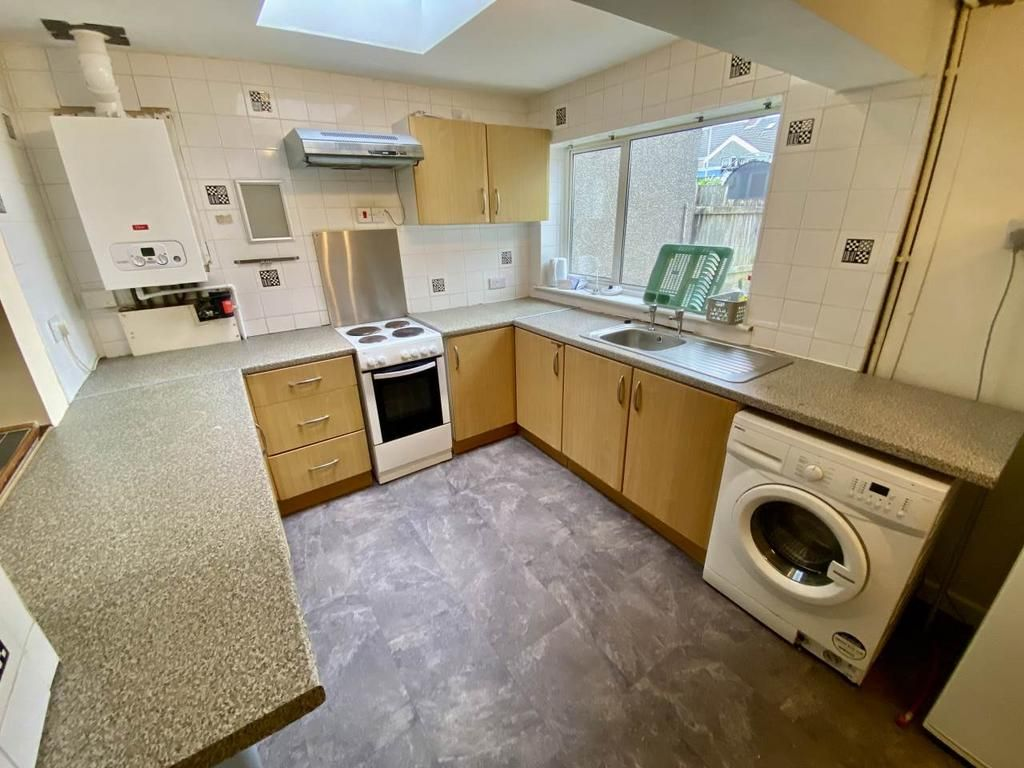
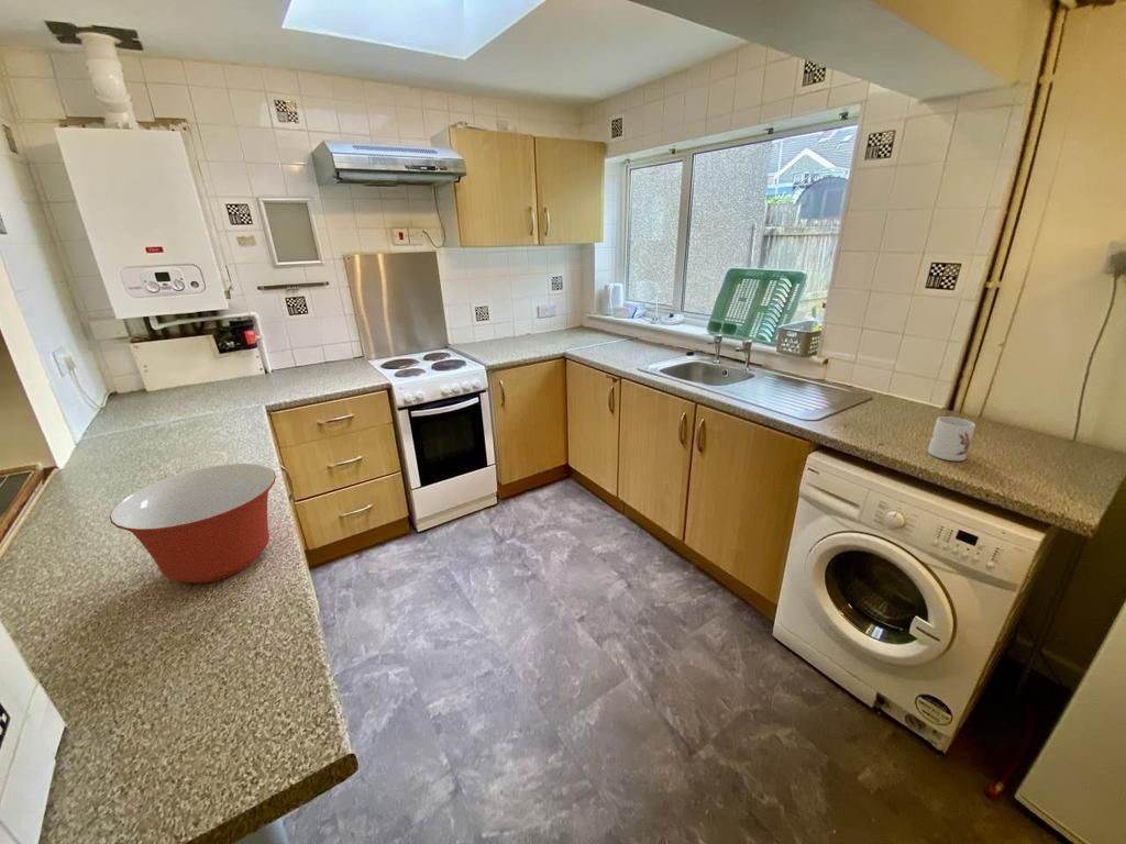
+ mixing bowl (210, 528)
+ mug (954, 436)
